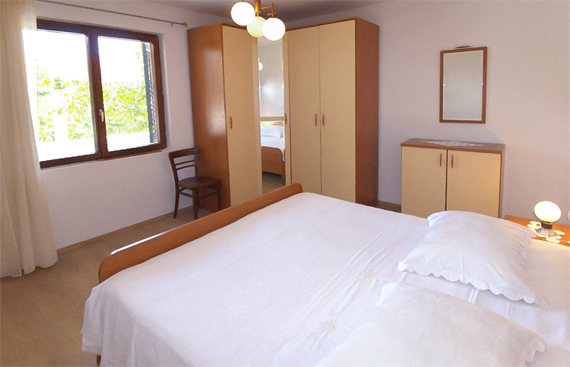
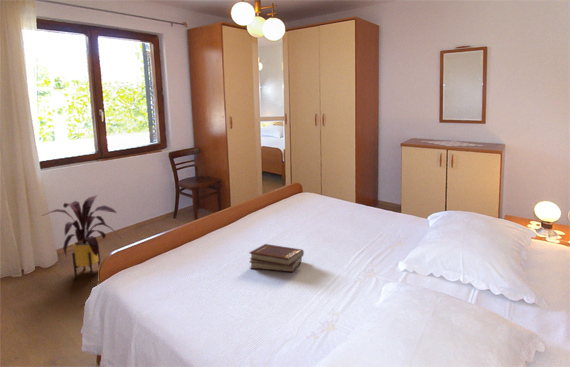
+ house plant (81, 236)
+ book set (275, 257)
